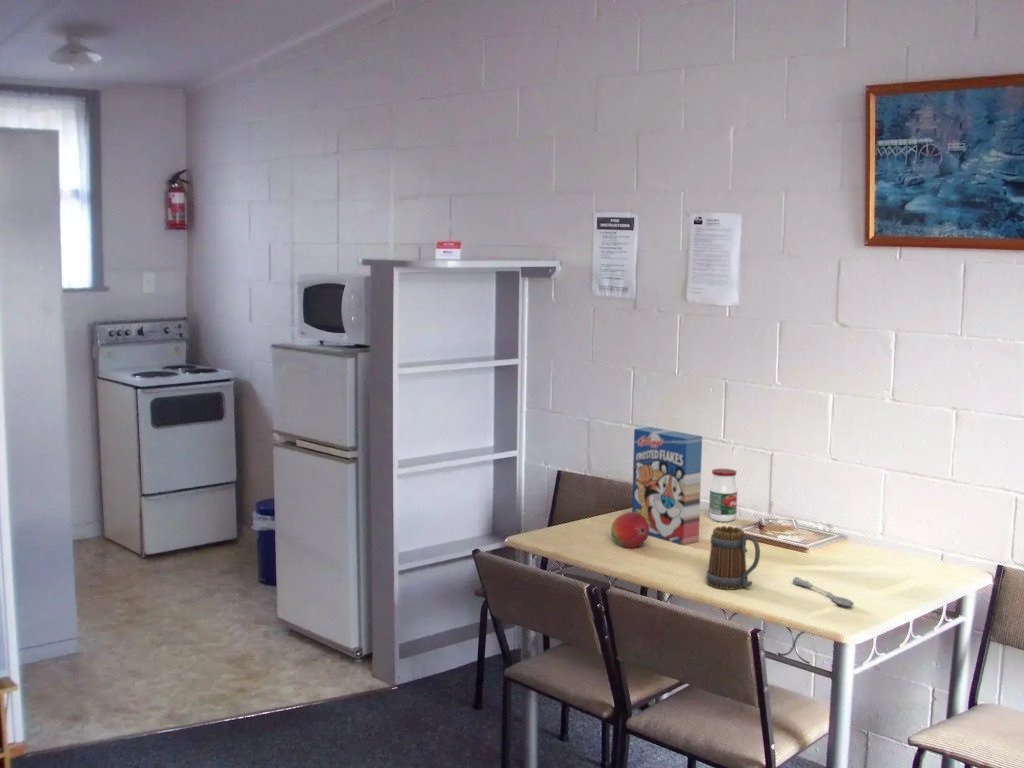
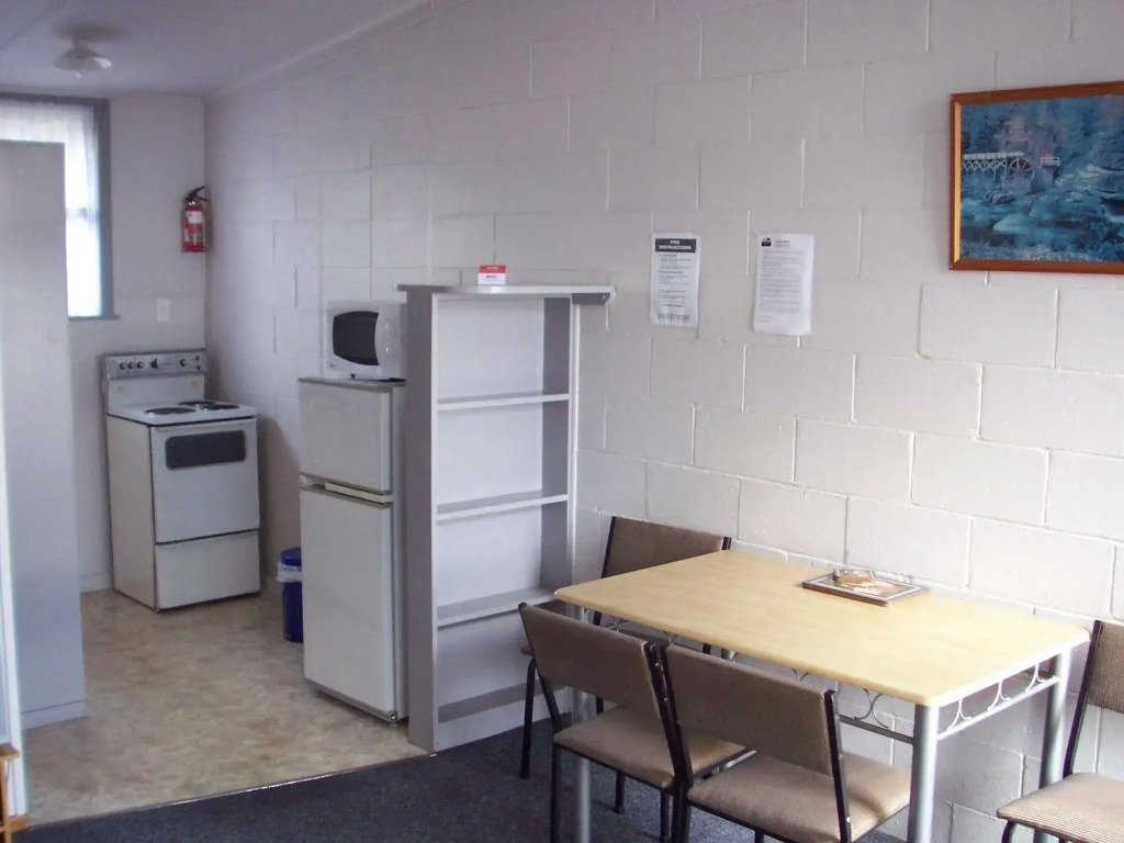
- fruit (628, 529)
- soupspoon (823, 591)
- jar (723, 495)
- mug (734, 558)
- cereal box (666, 484)
